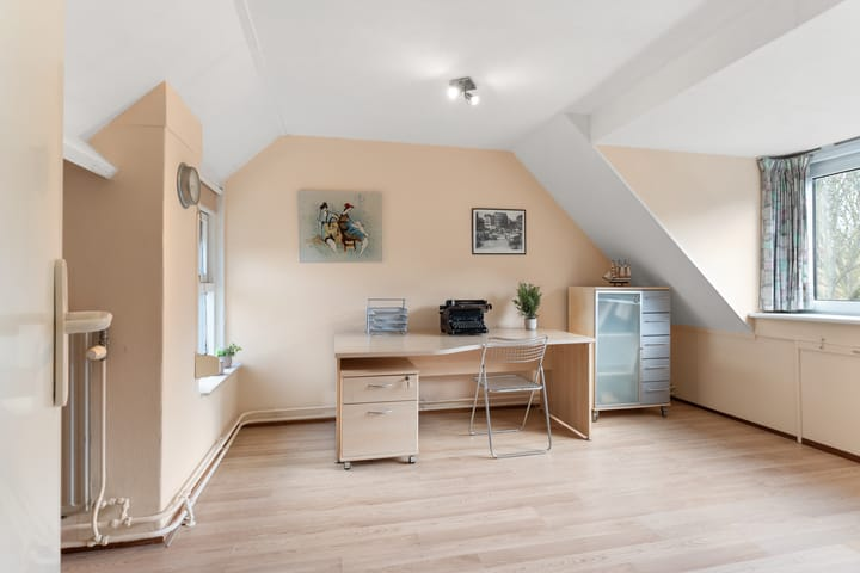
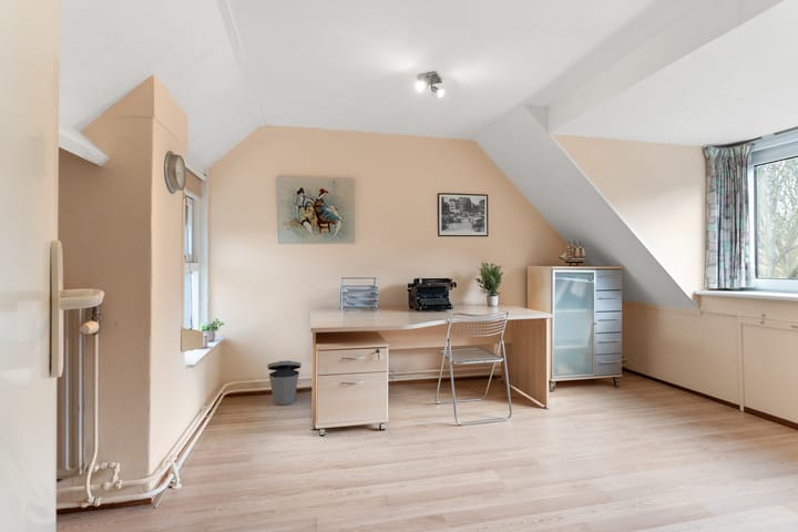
+ trash can (284, 379)
